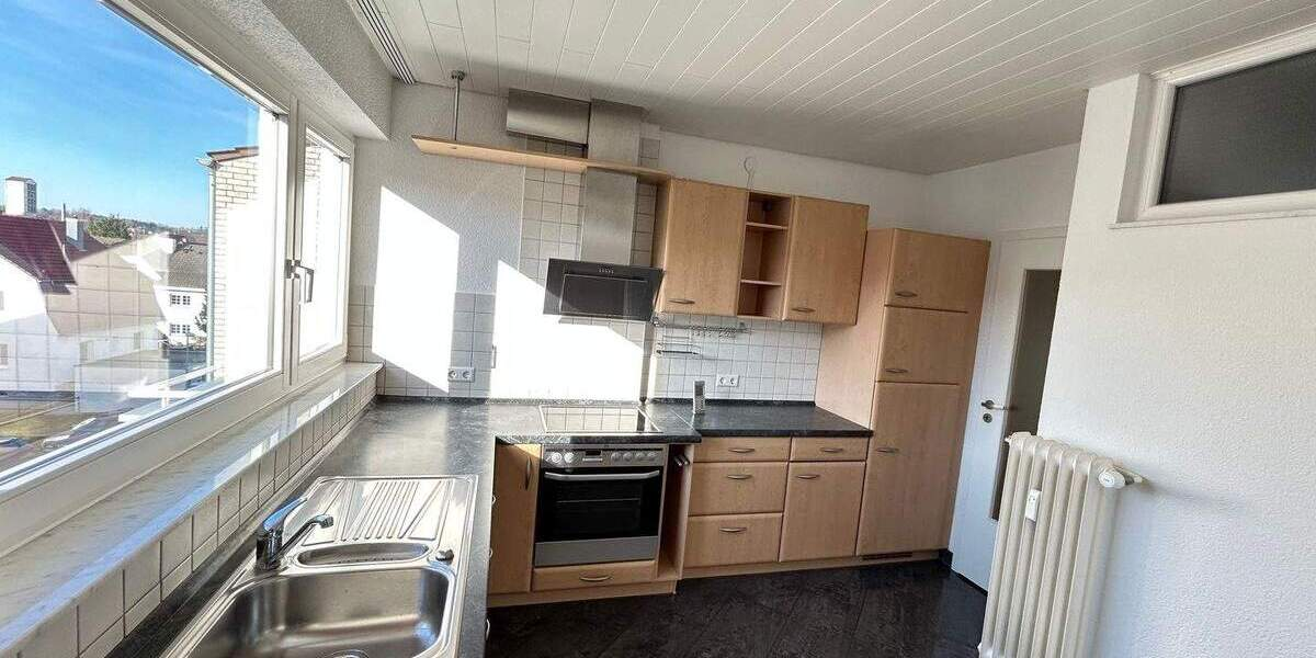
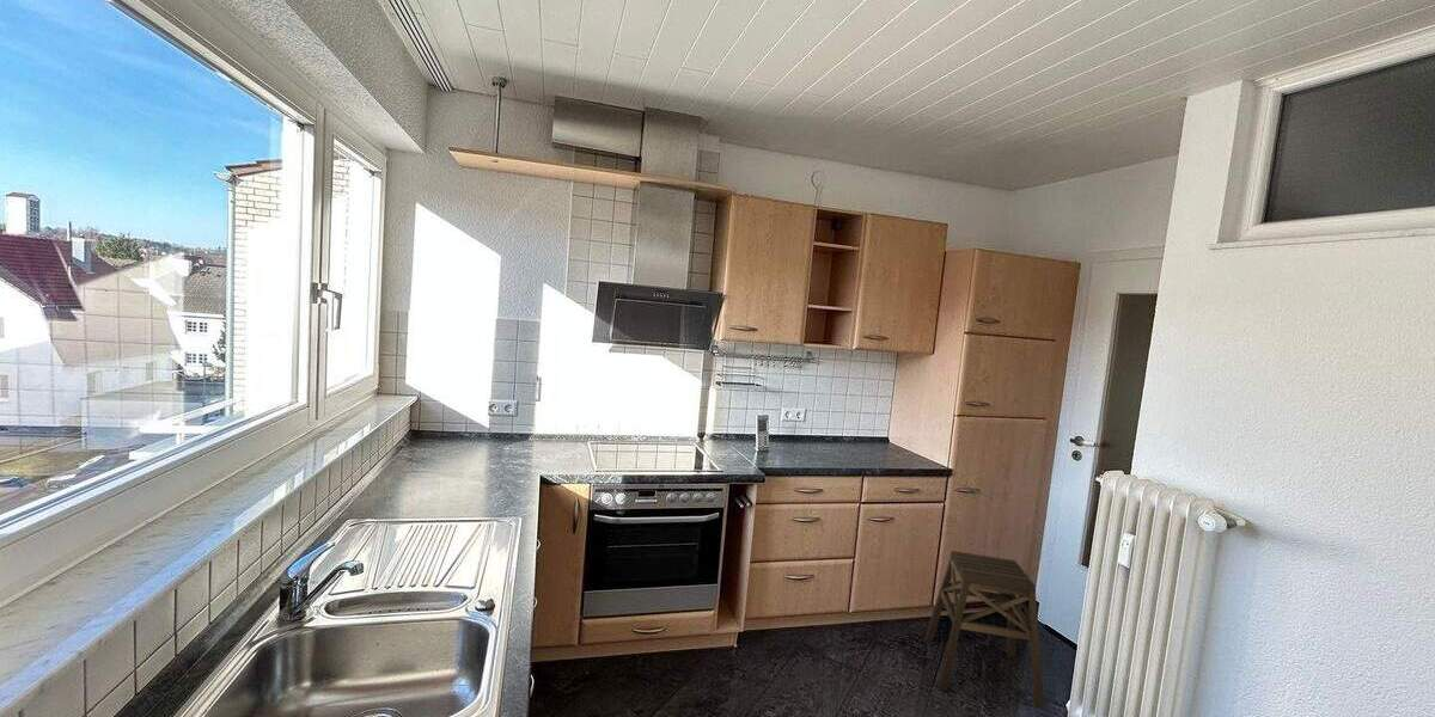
+ stool (983, 615)
